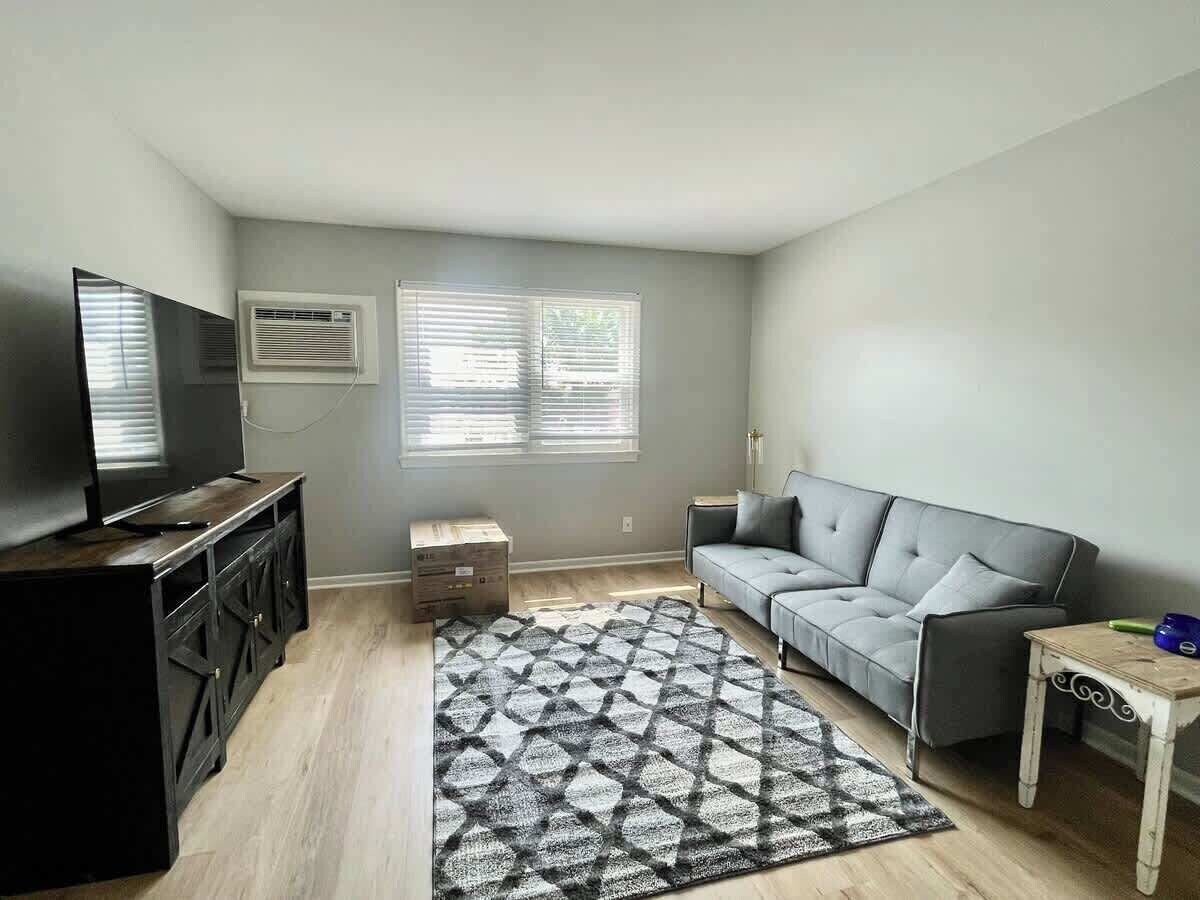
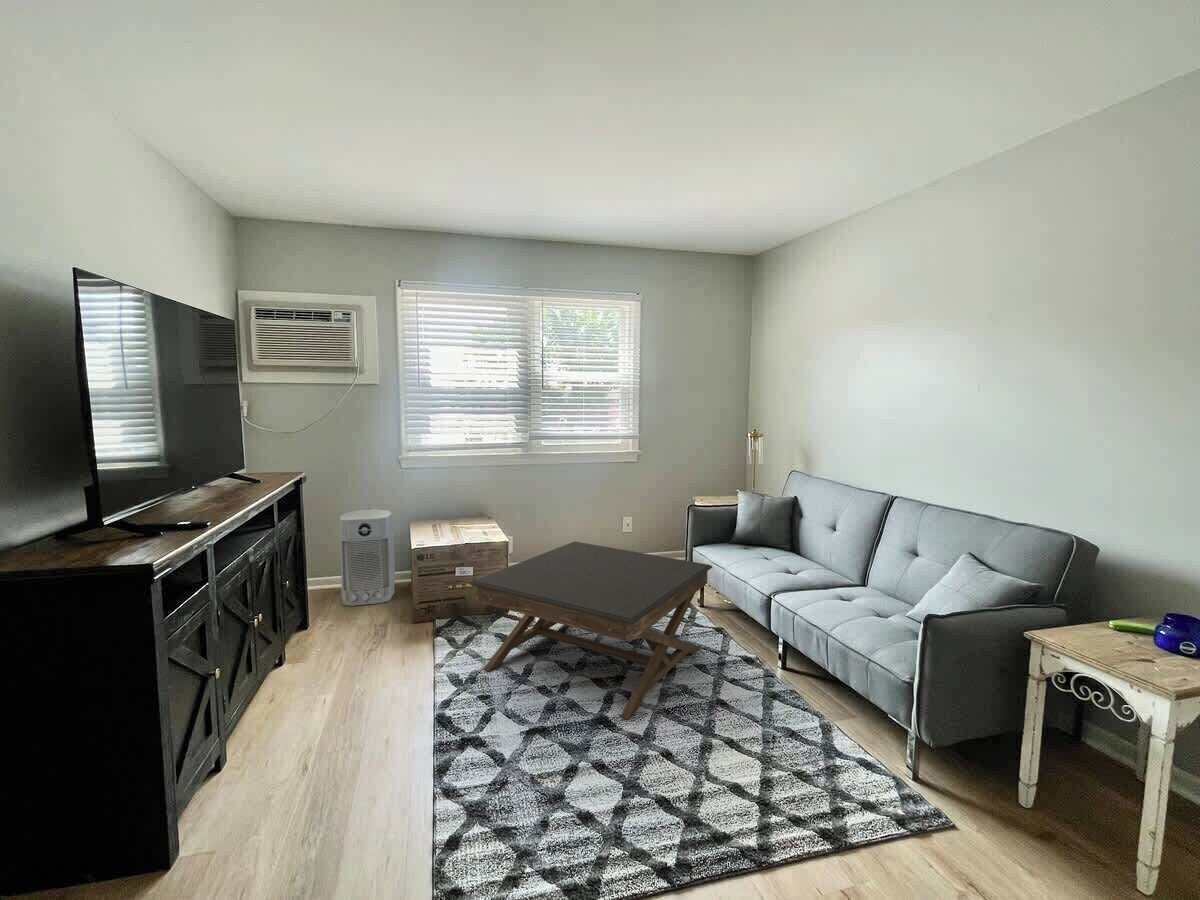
+ coffee table (596, 615)
+ air purifier (367, 555)
